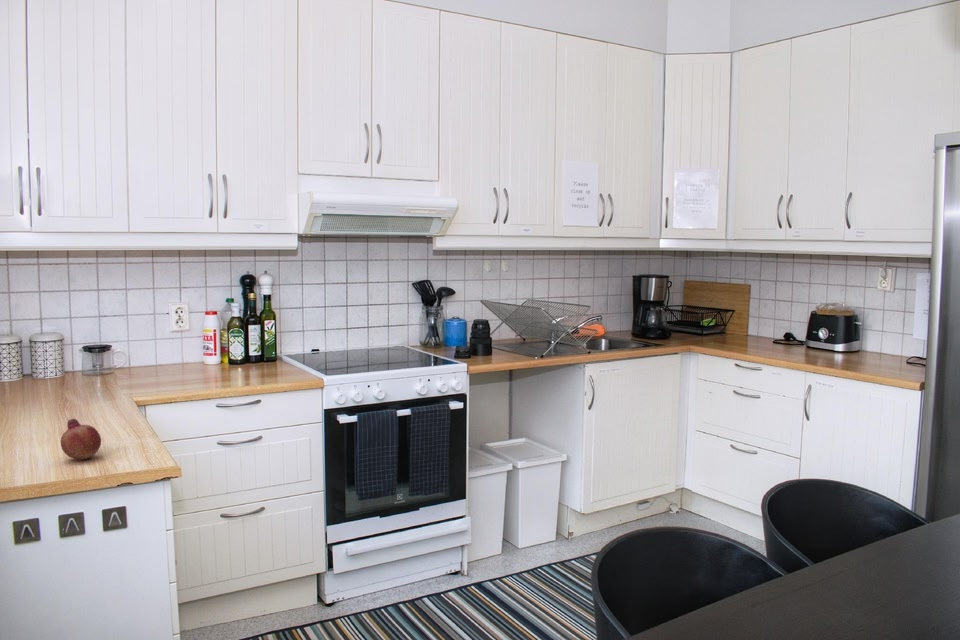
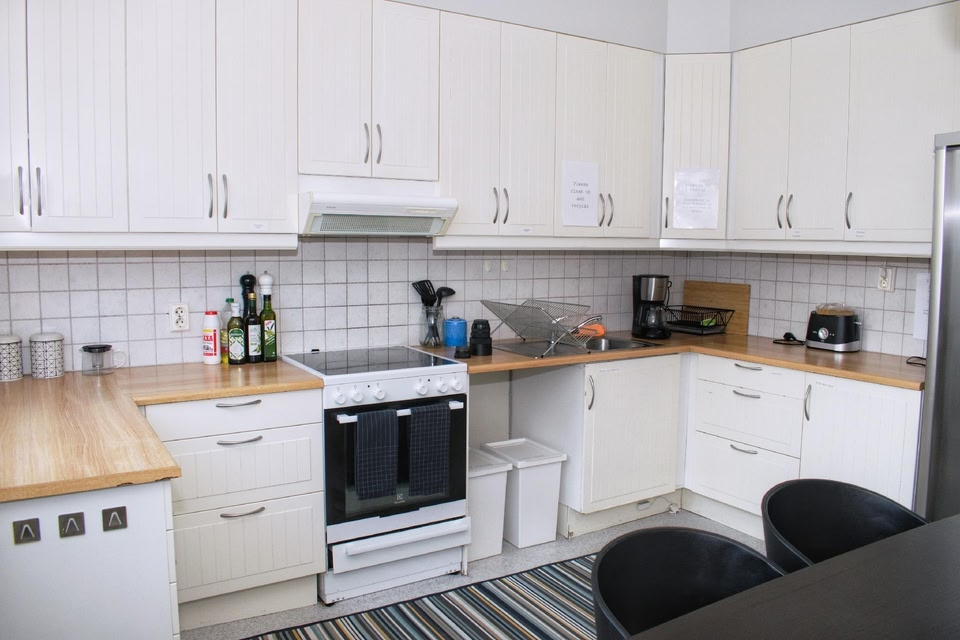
- fruit (80, 439)
